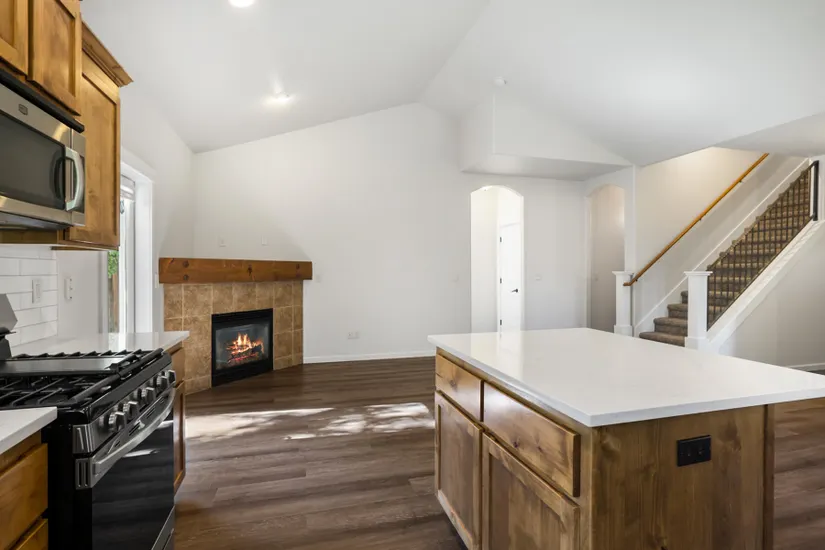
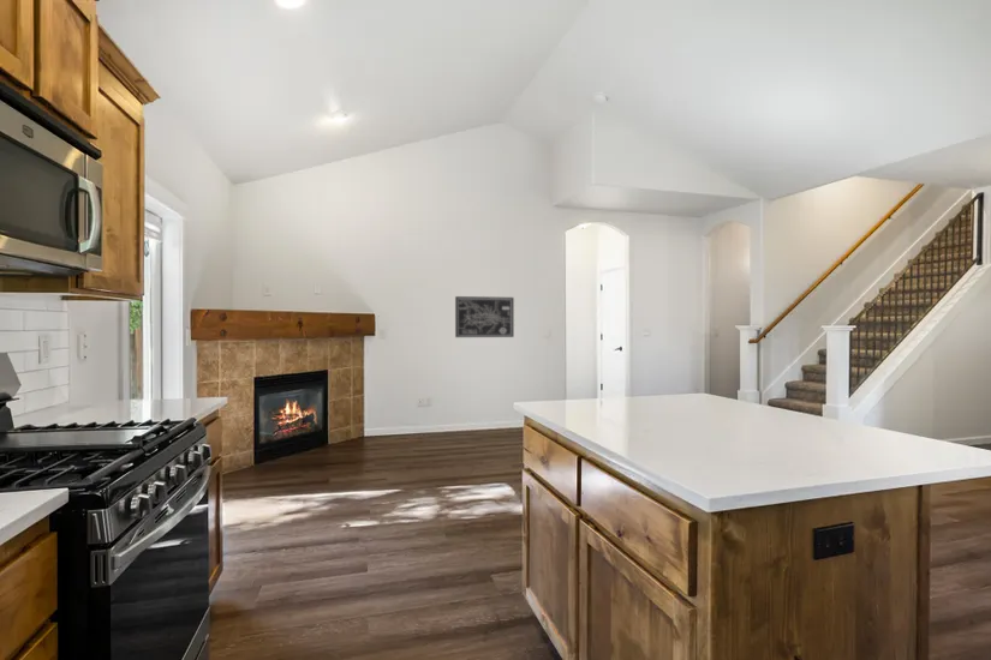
+ wall art (484, 317)
